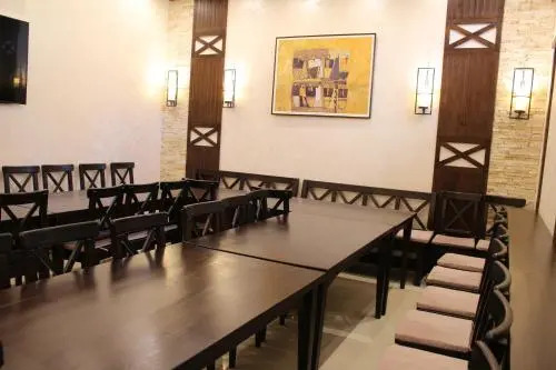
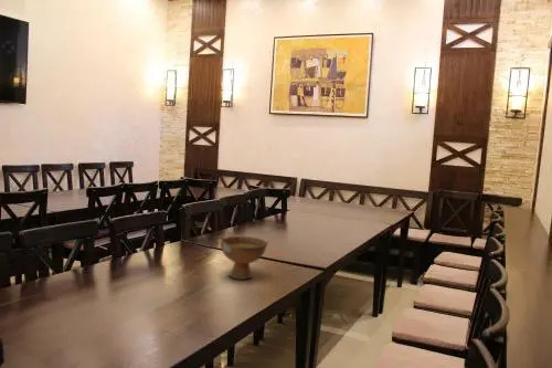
+ bowl (242, 256)
